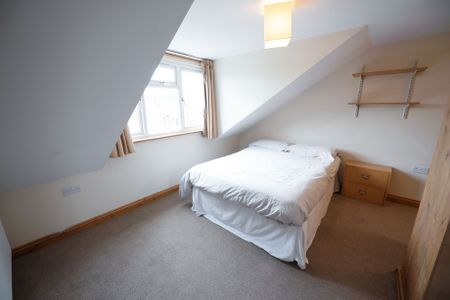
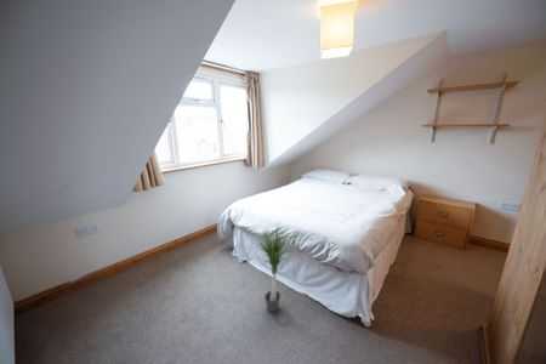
+ potted plant (273, 266)
